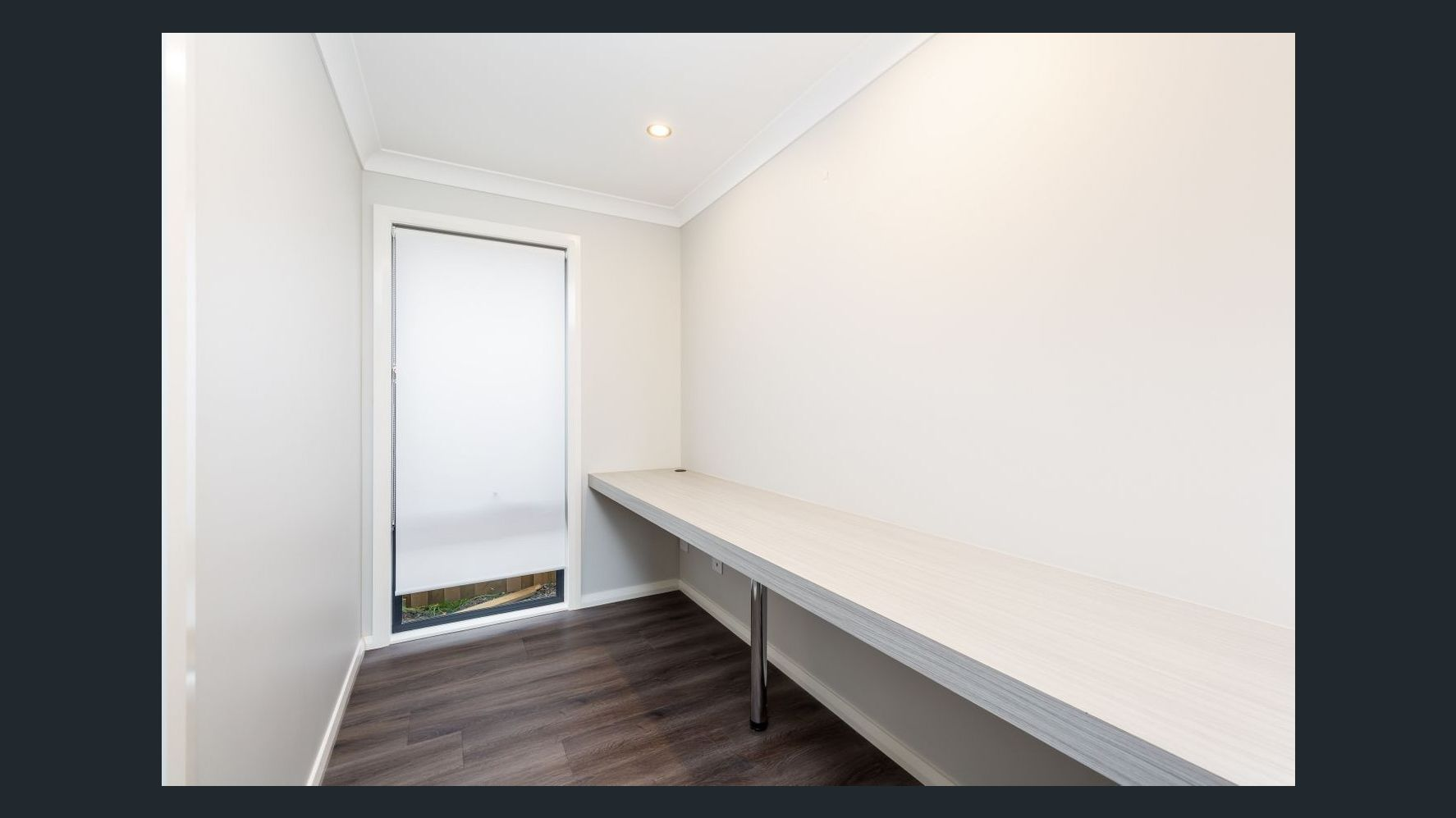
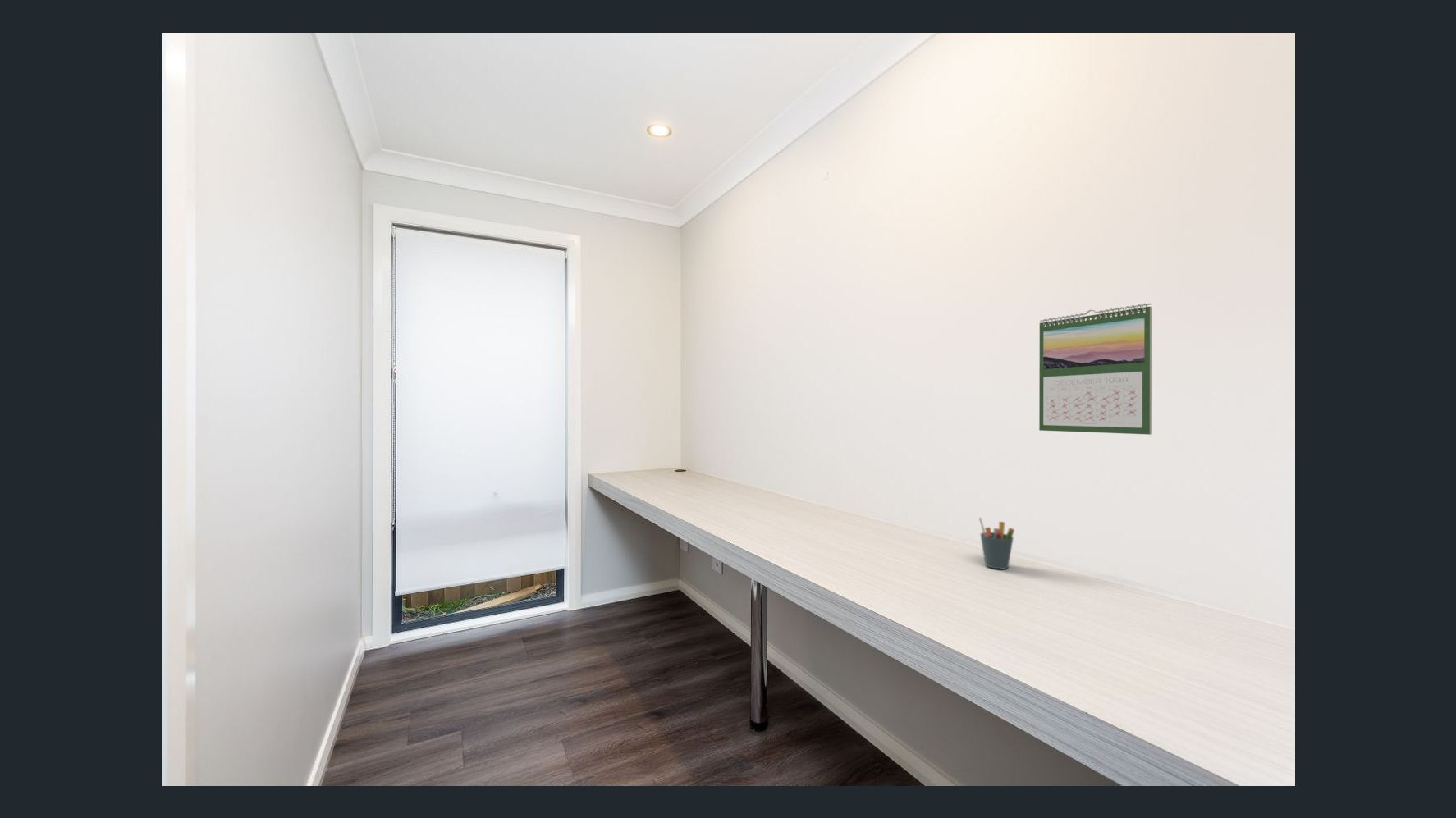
+ calendar (1090, 371)
+ pen holder (996, 542)
